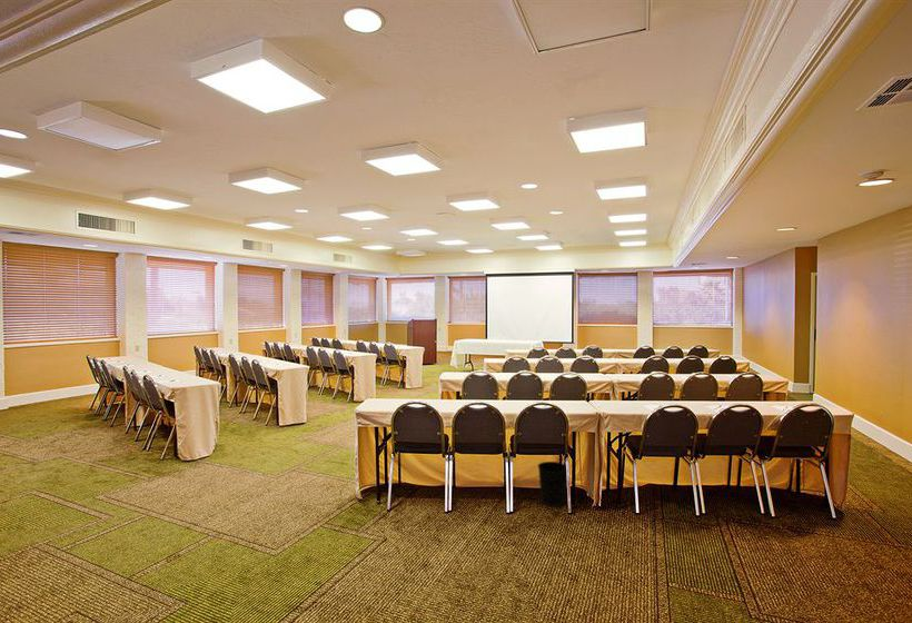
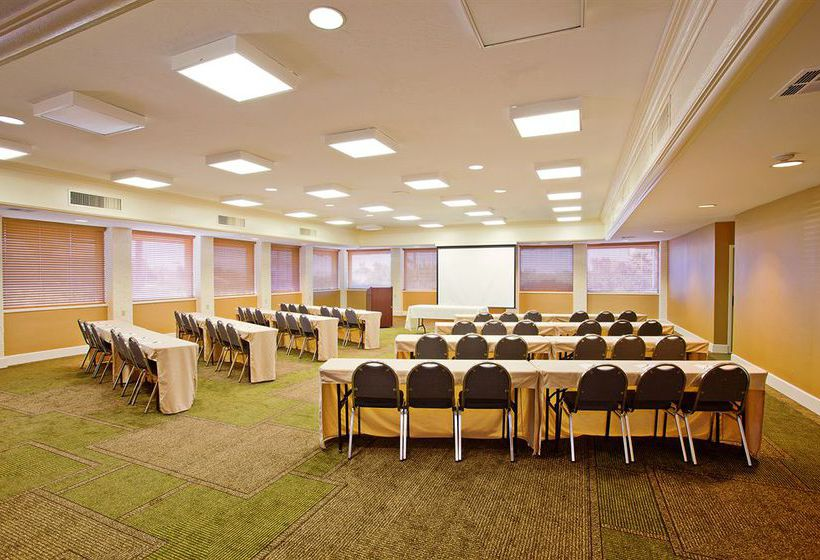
- wastebasket (553, 483)
